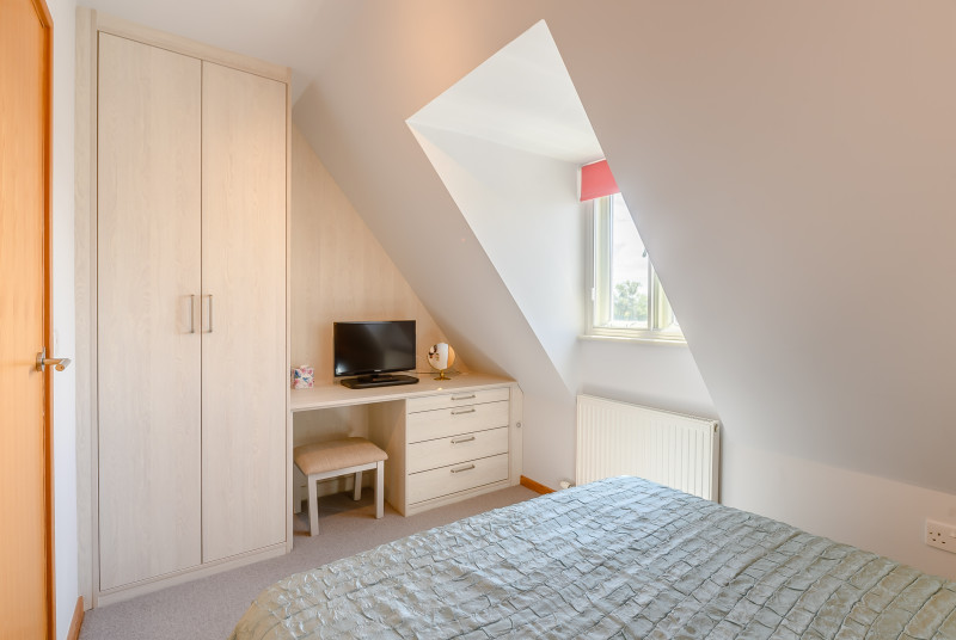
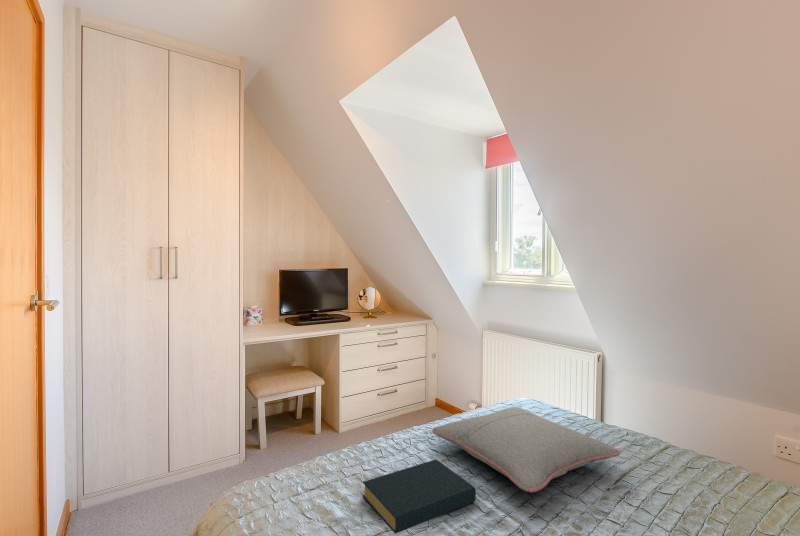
+ hardback book (418, 492)
+ pillow (520, 440)
